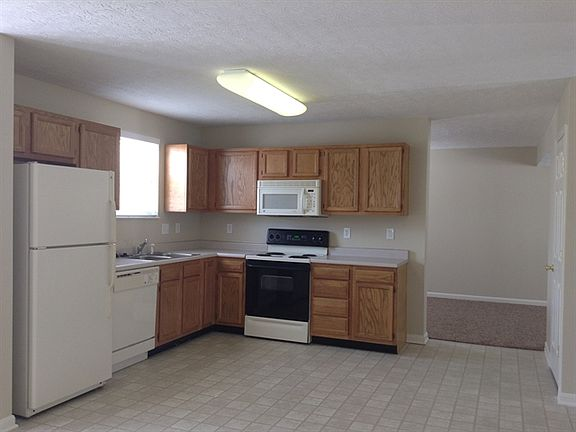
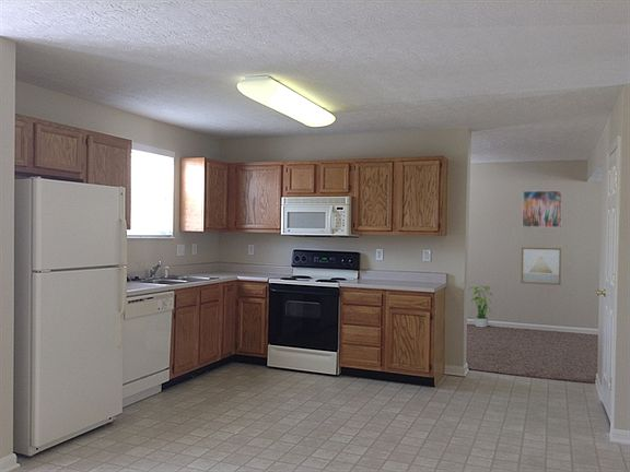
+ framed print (541, 209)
+ potted plant (479, 305)
+ wall art (540, 266)
